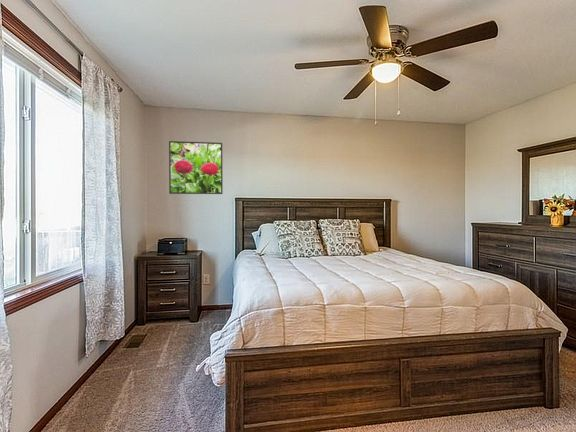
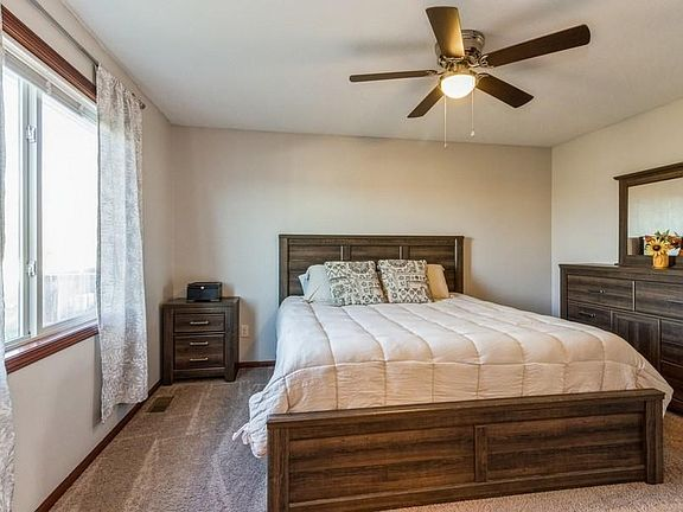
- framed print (196, 168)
